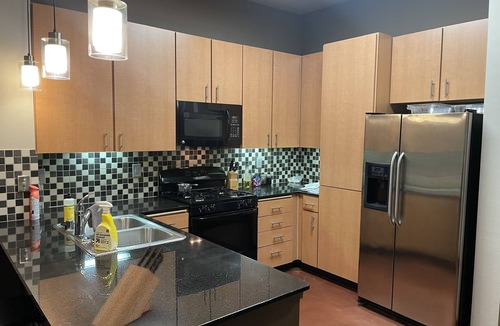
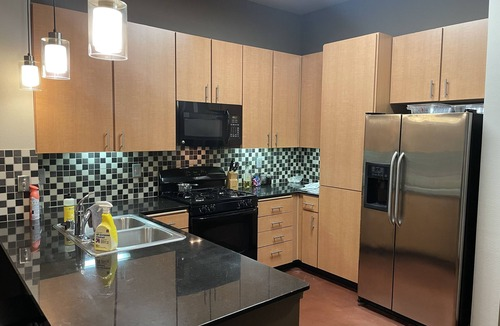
- knife block (132, 283)
